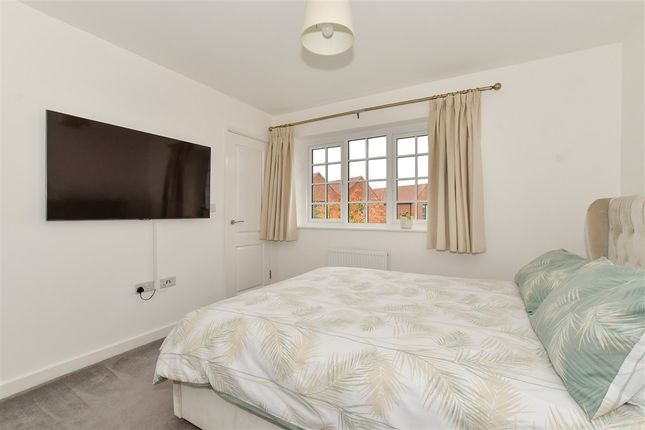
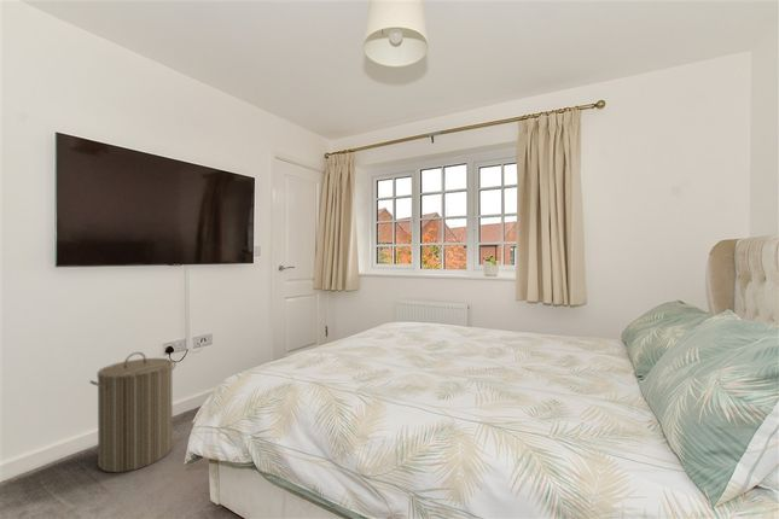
+ laundry hamper (136, 403)
